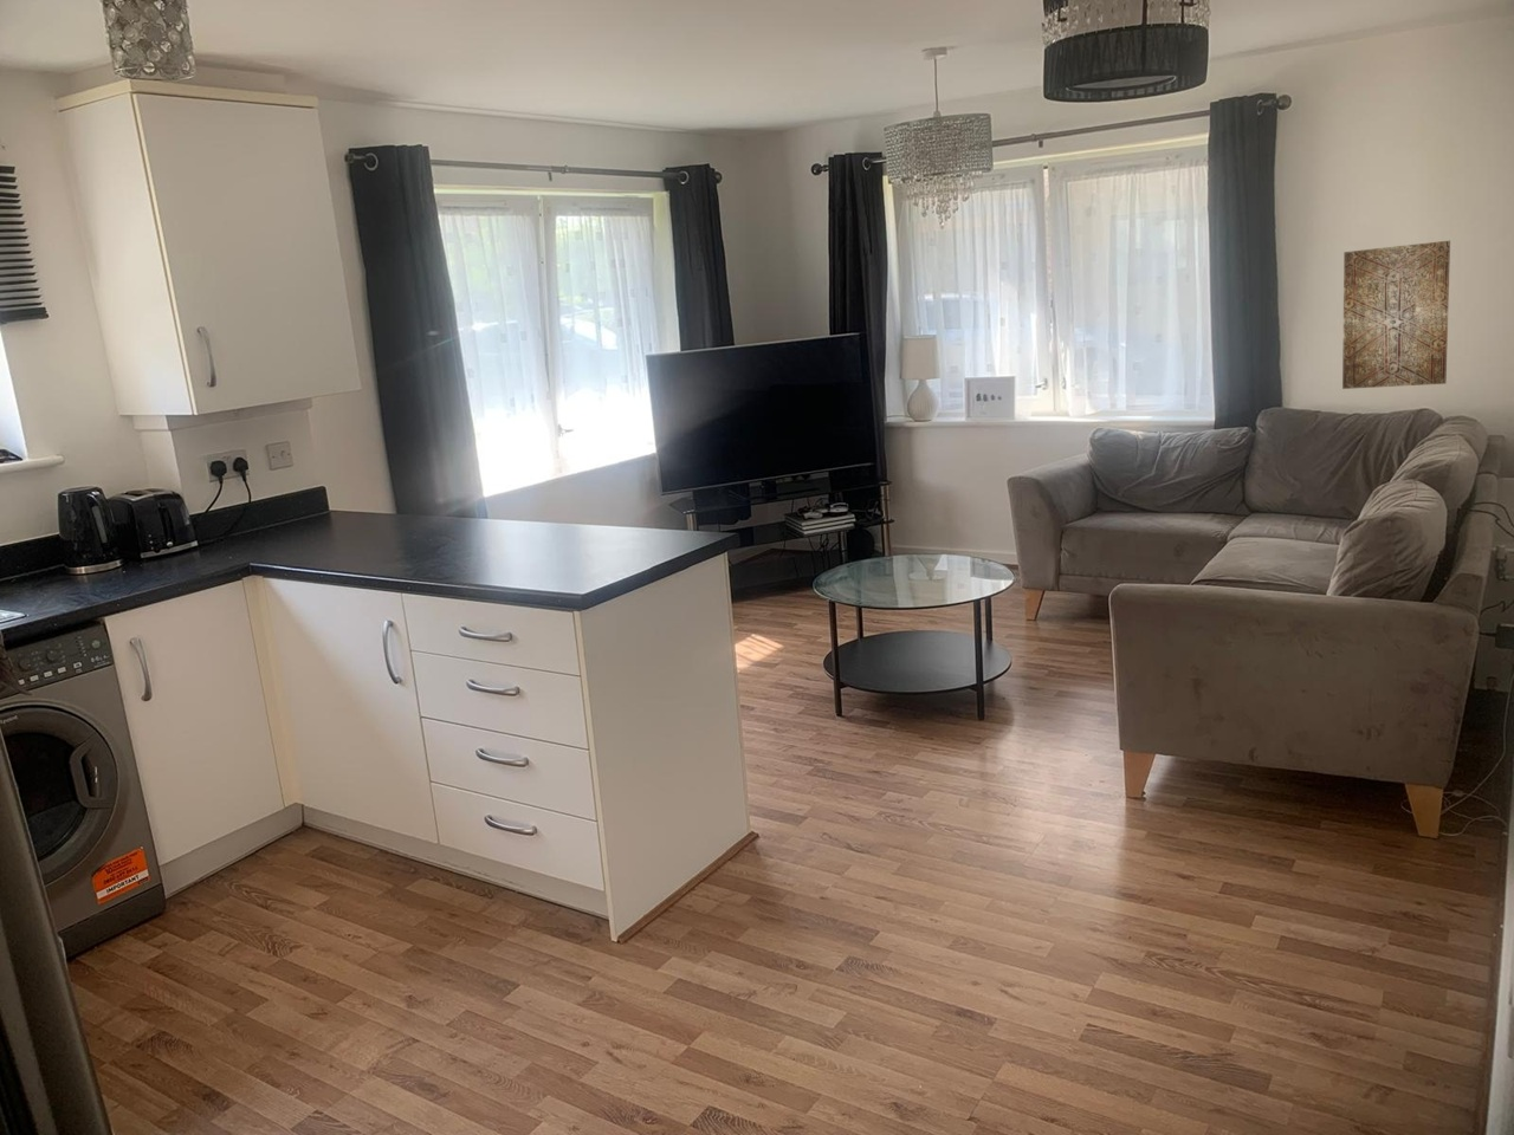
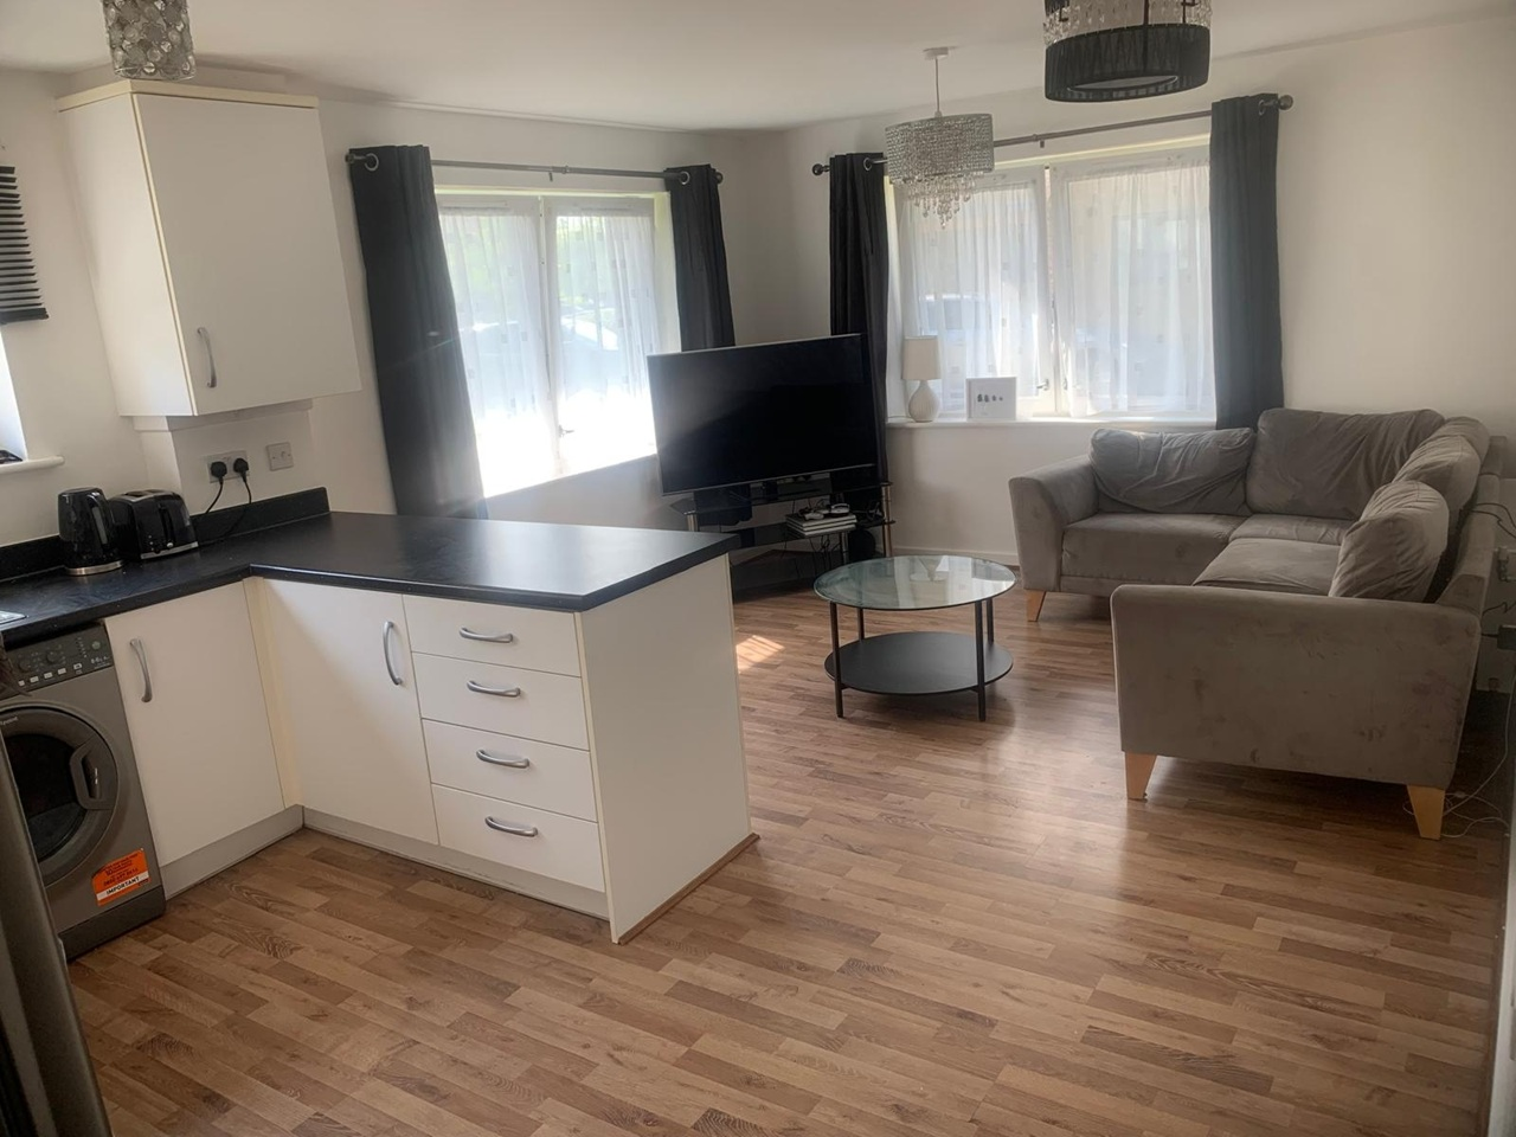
- wall art (1395, 317)
